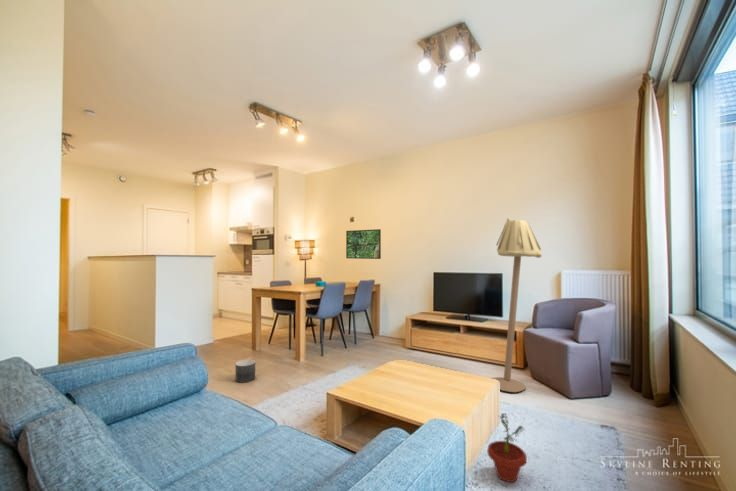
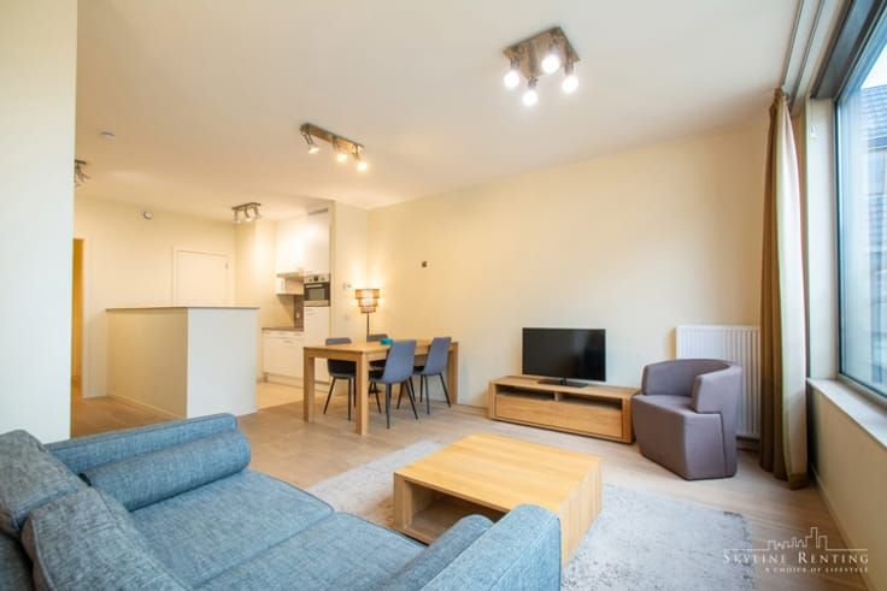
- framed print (362, 244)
- potted plant (506, 445)
- planter (245, 370)
- floor lamp (514, 300)
